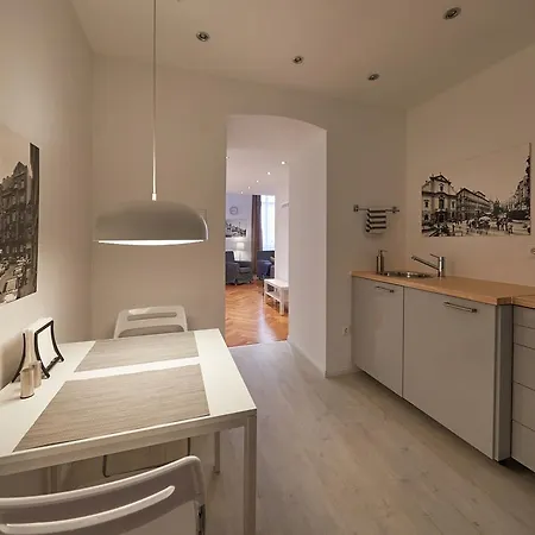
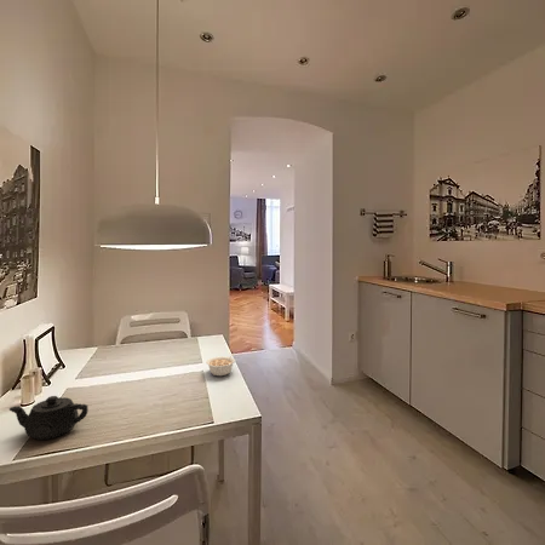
+ teapot (50, 414)
+ legume (220, 365)
